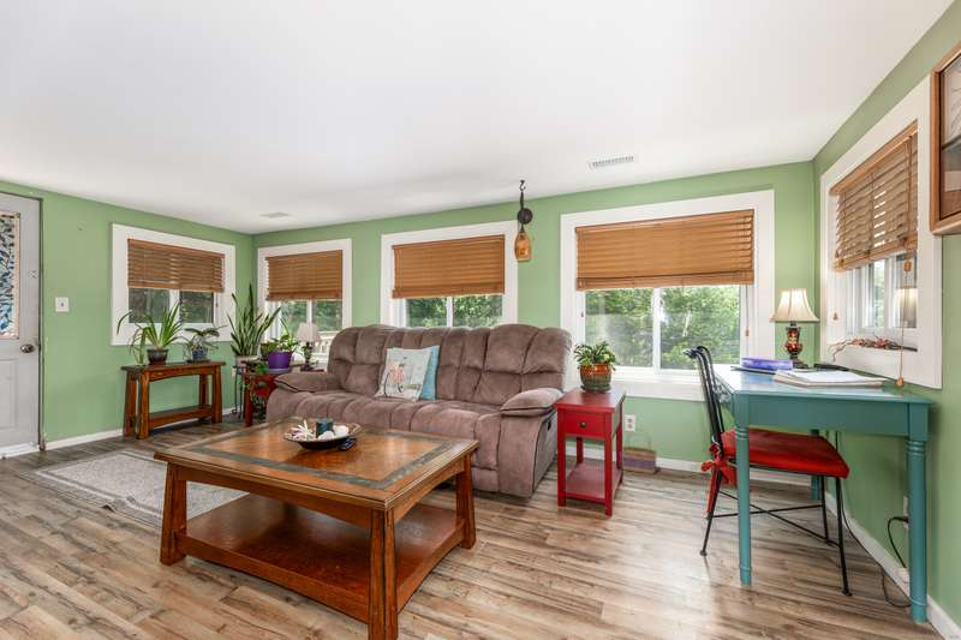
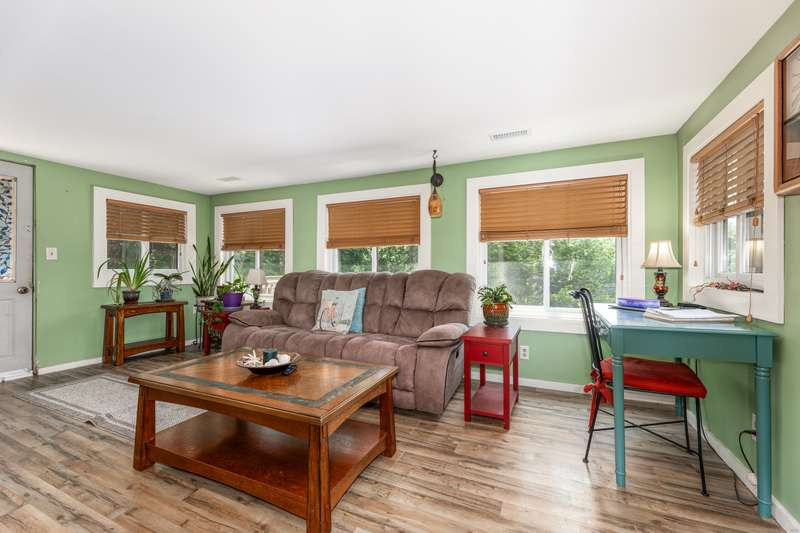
- basket (638, 450)
